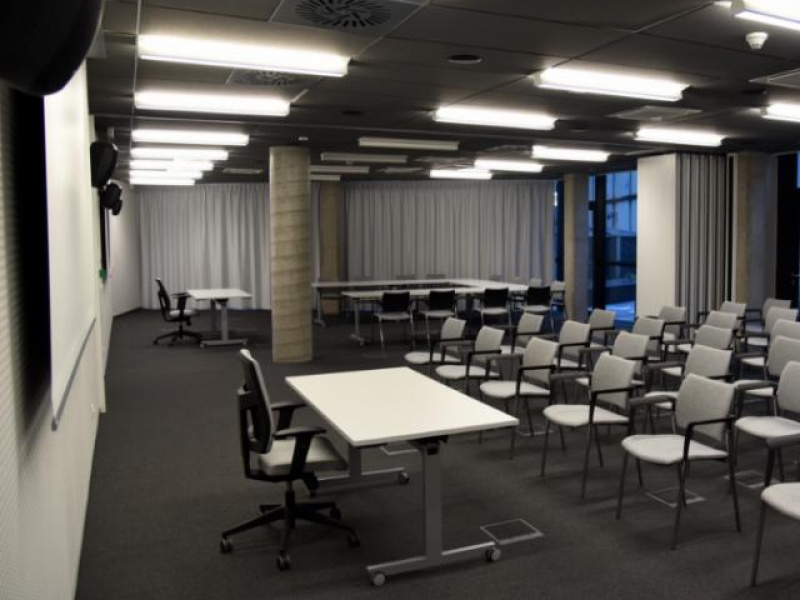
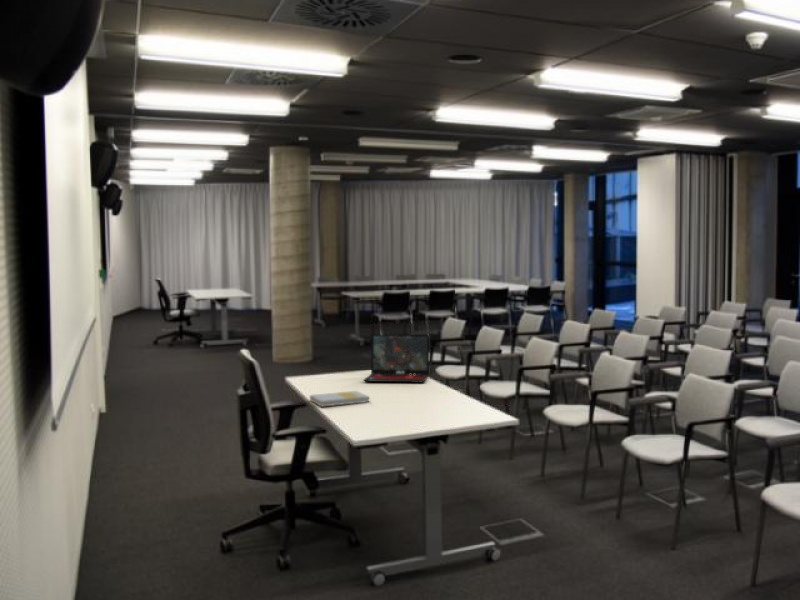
+ book (339, 398)
+ laptop (397, 358)
